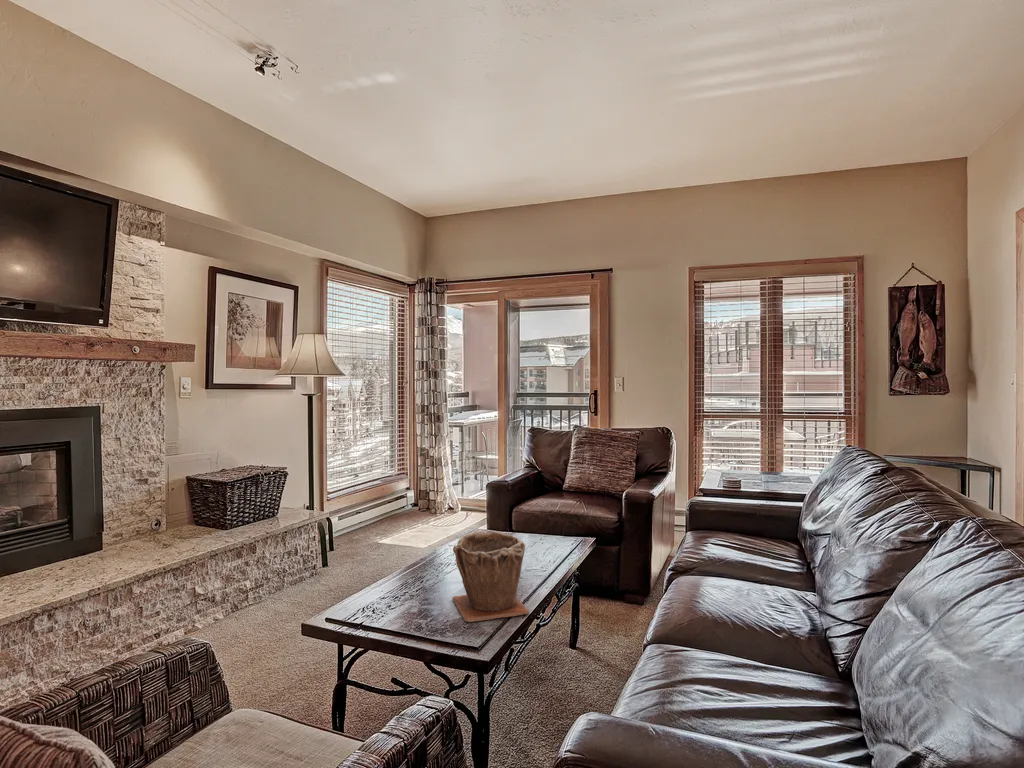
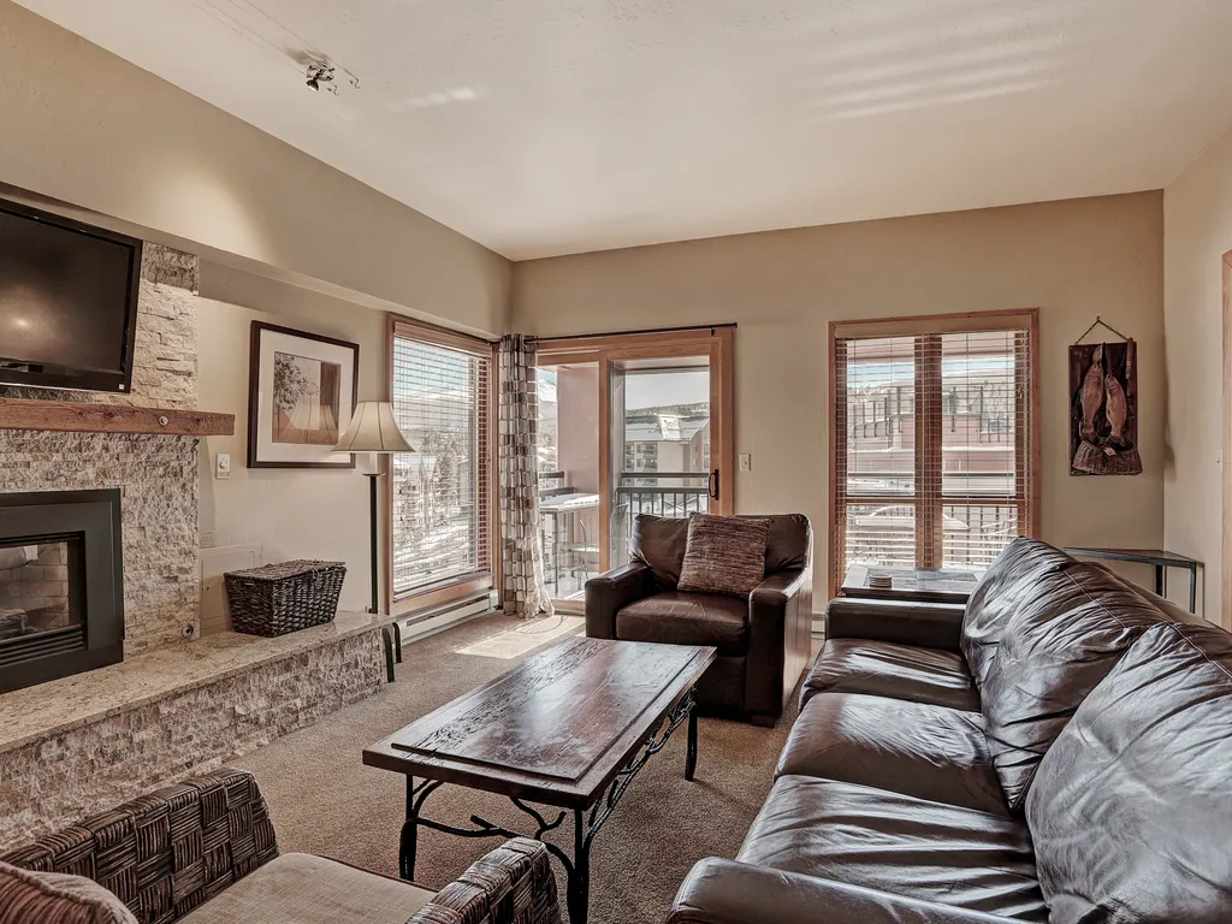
- plant pot (489, 572)
